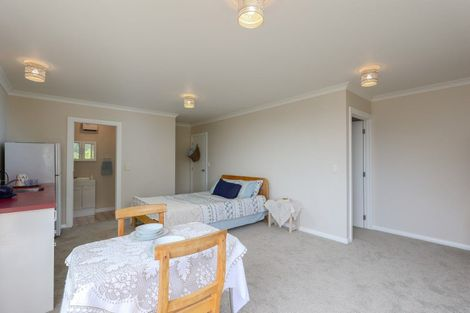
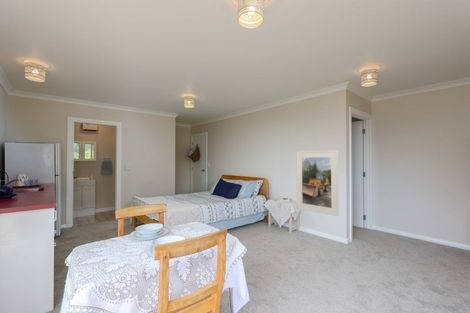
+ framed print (316, 181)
